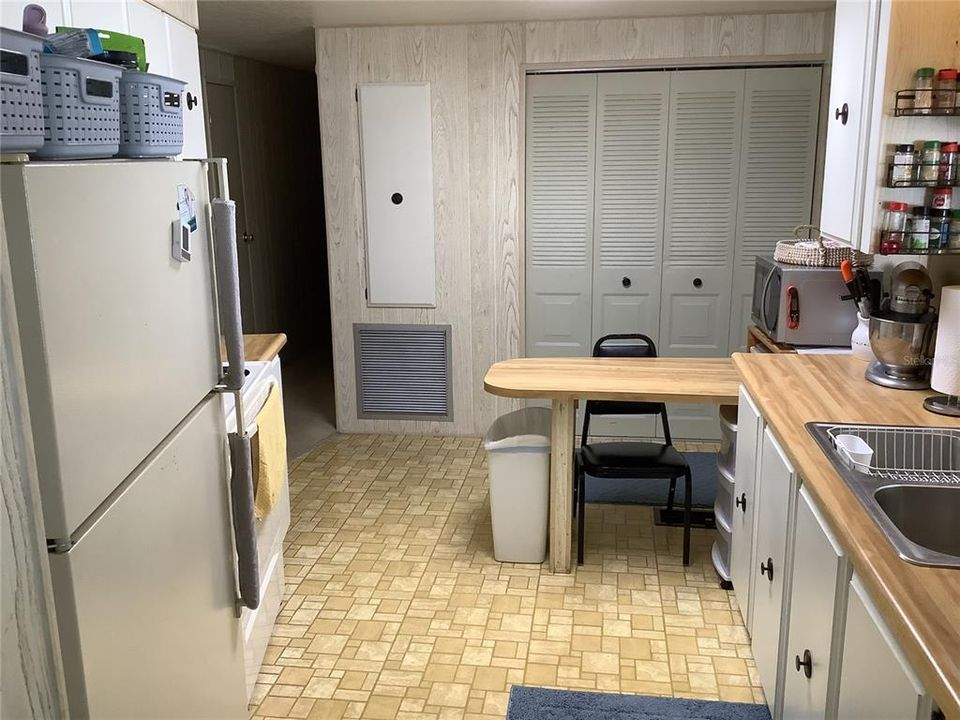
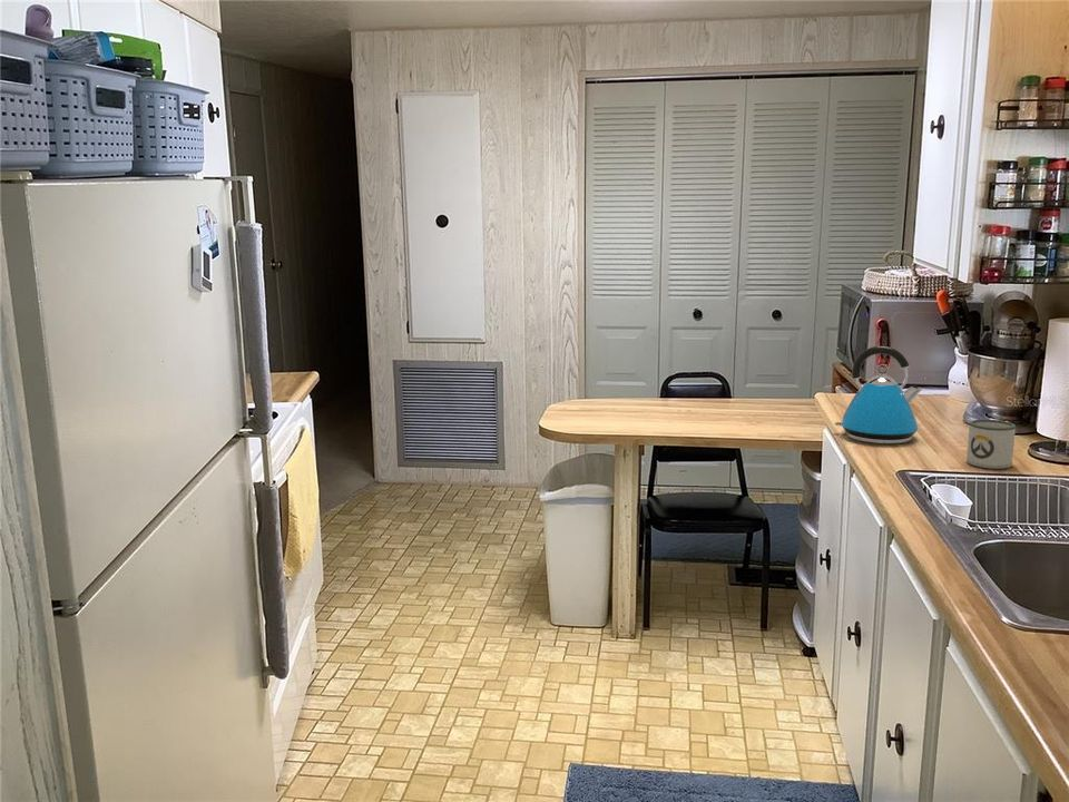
+ kettle (879, 391)
+ mug (988, 441)
